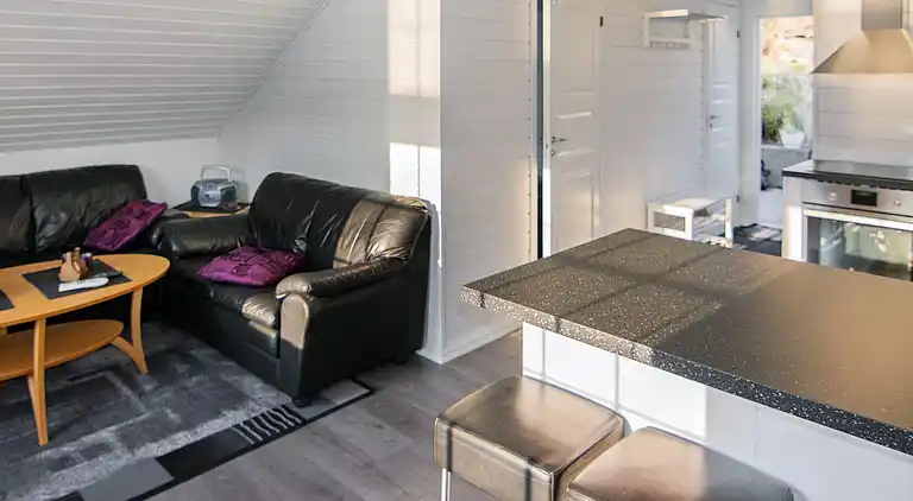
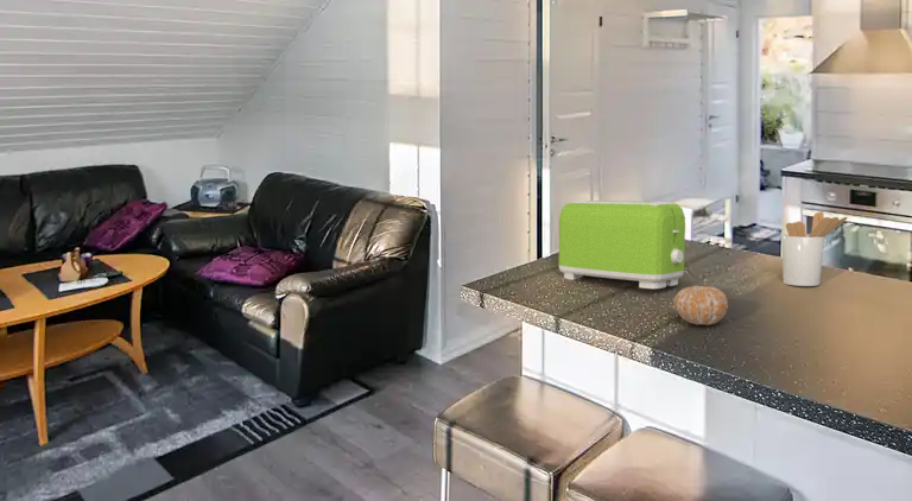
+ fruit (699, 305)
+ toaster (619, 241)
+ utensil holder (811, 248)
